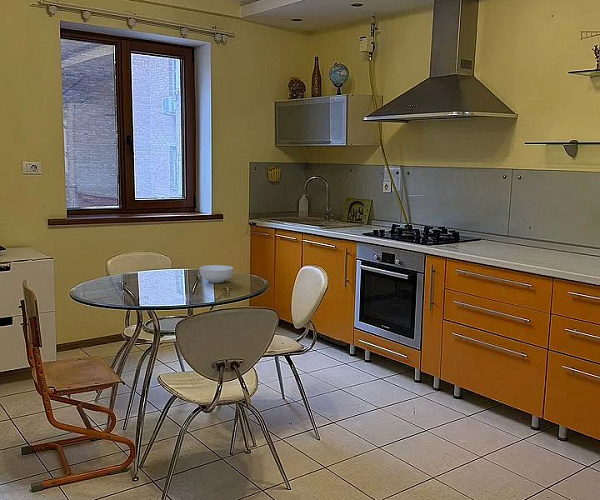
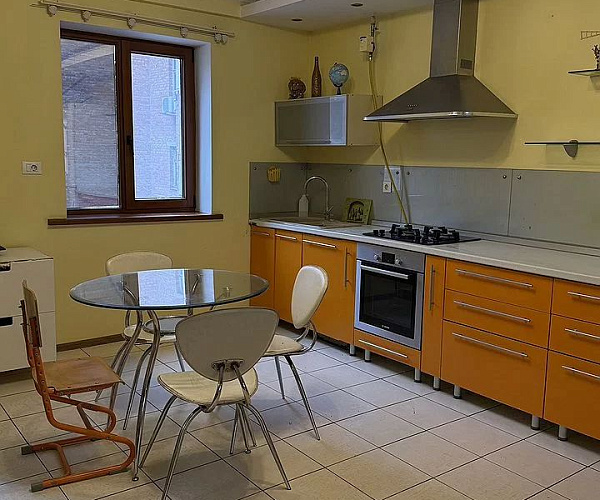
- cereal bowl (216, 274)
